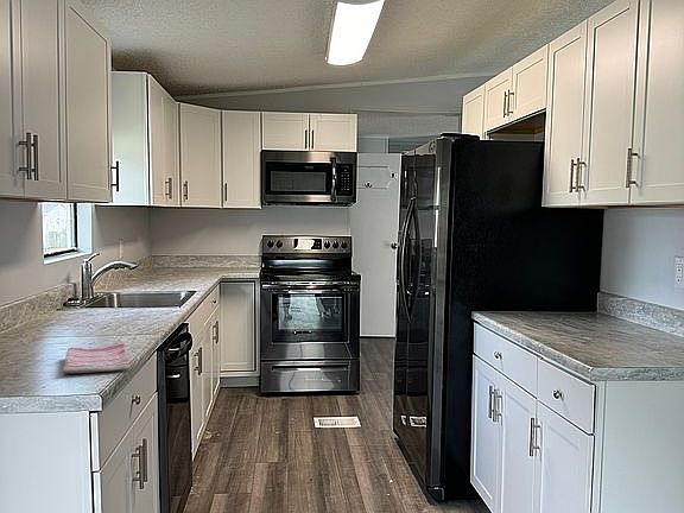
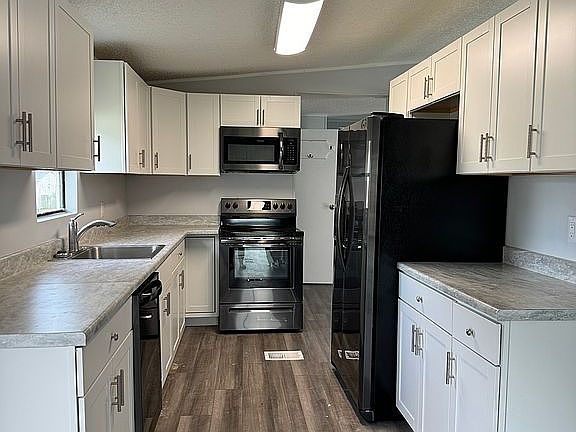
- dish towel (96, 357)
